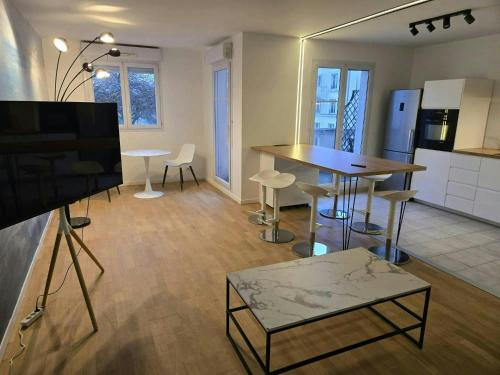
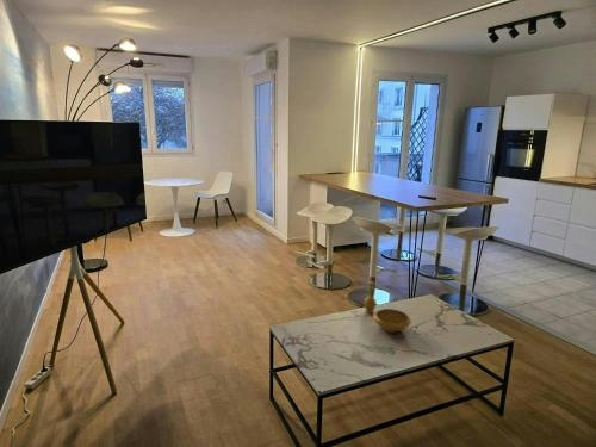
+ decorative bowl (384, 309)
